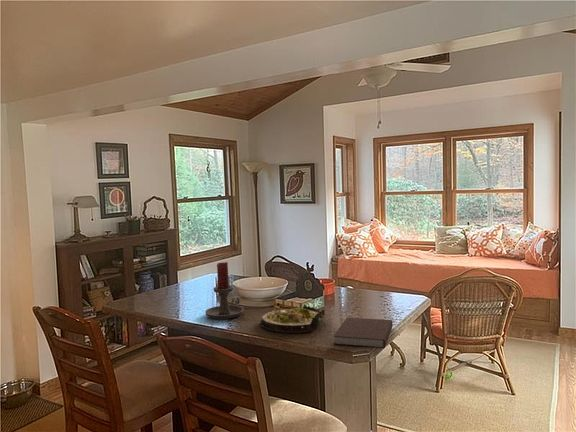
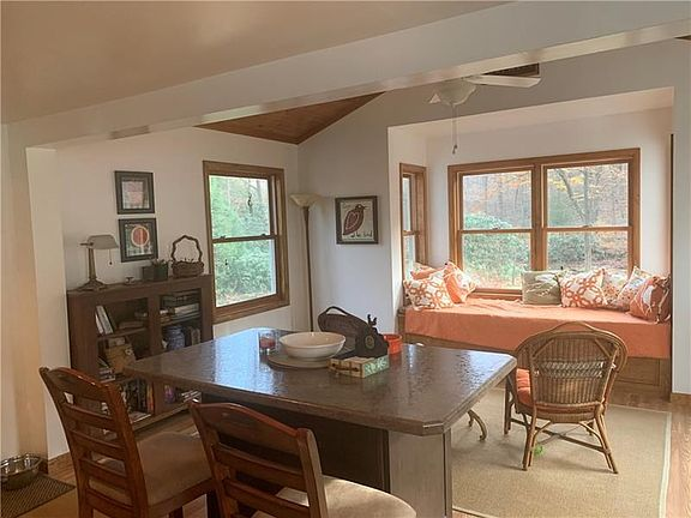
- salad plate (291, 316)
- candle holder (226, 287)
- notebook (364, 331)
